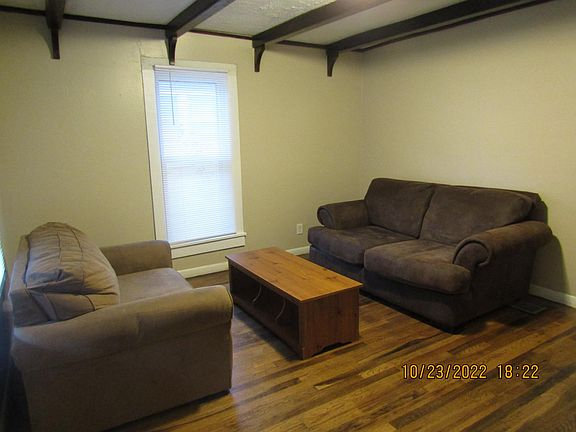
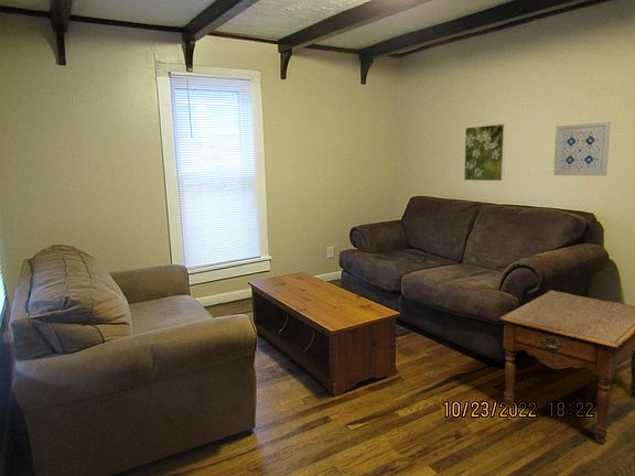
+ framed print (484, 153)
+ side table (574, 357)
+ wall art (580, 150)
